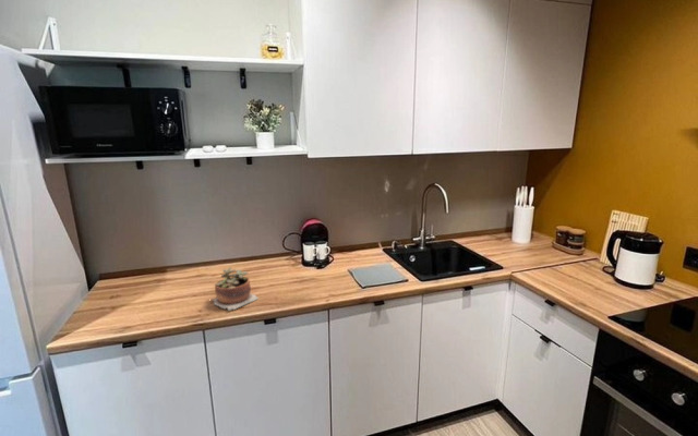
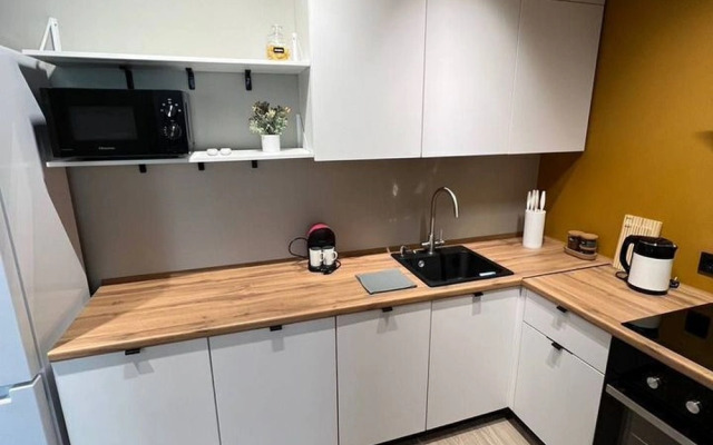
- succulent plant (232, 284)
